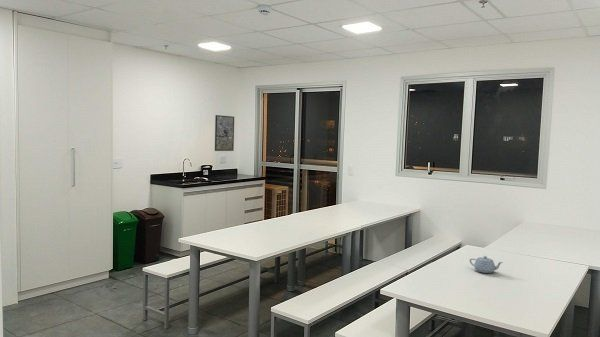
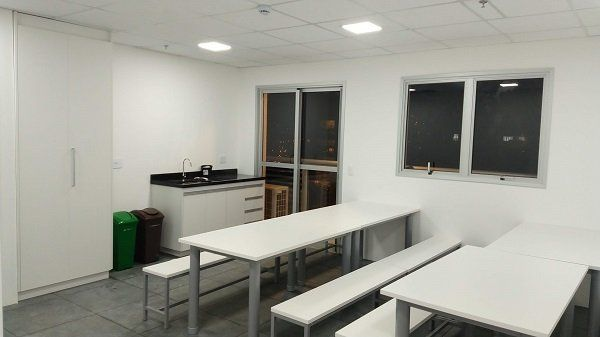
- teapot (485, 264)
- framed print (224, 133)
